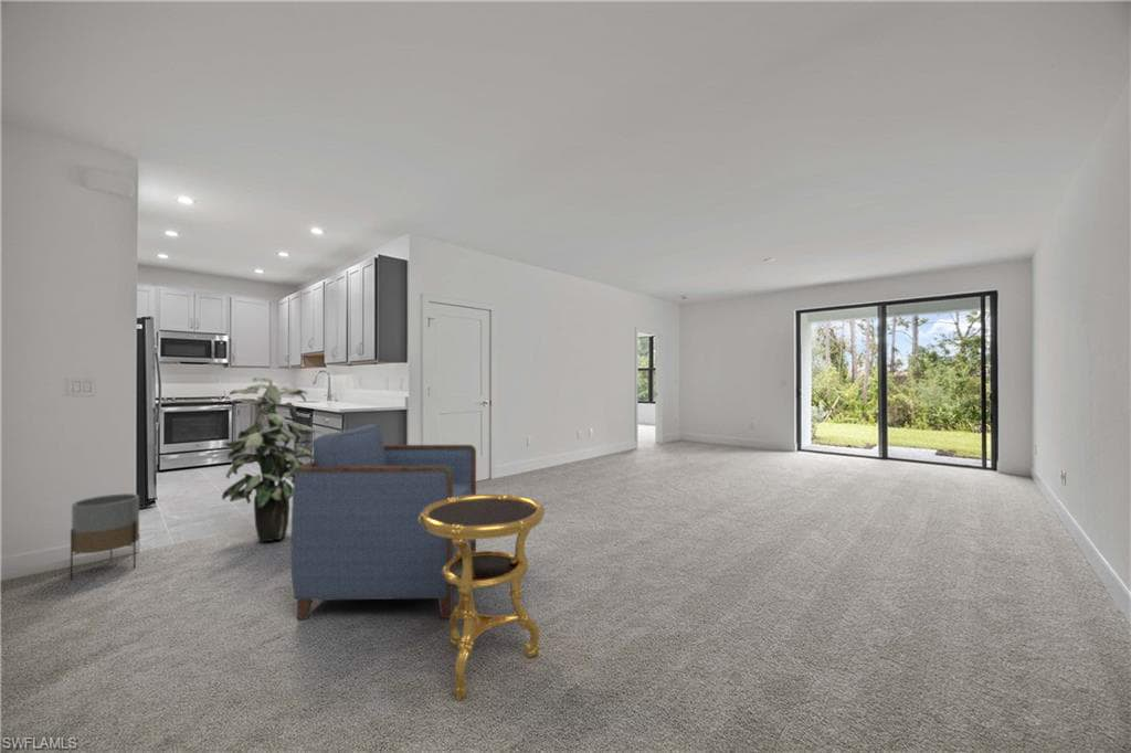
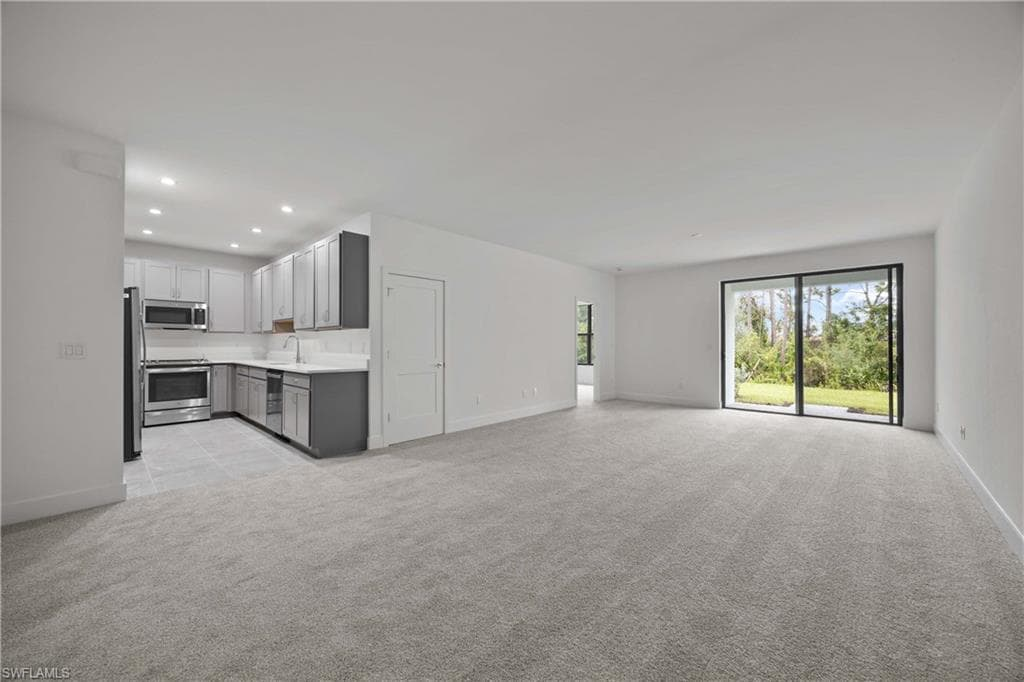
- indoor plant (267, 457)
- side table (483, 585)
- planter (105, 534)
- armchair (395, 506)
